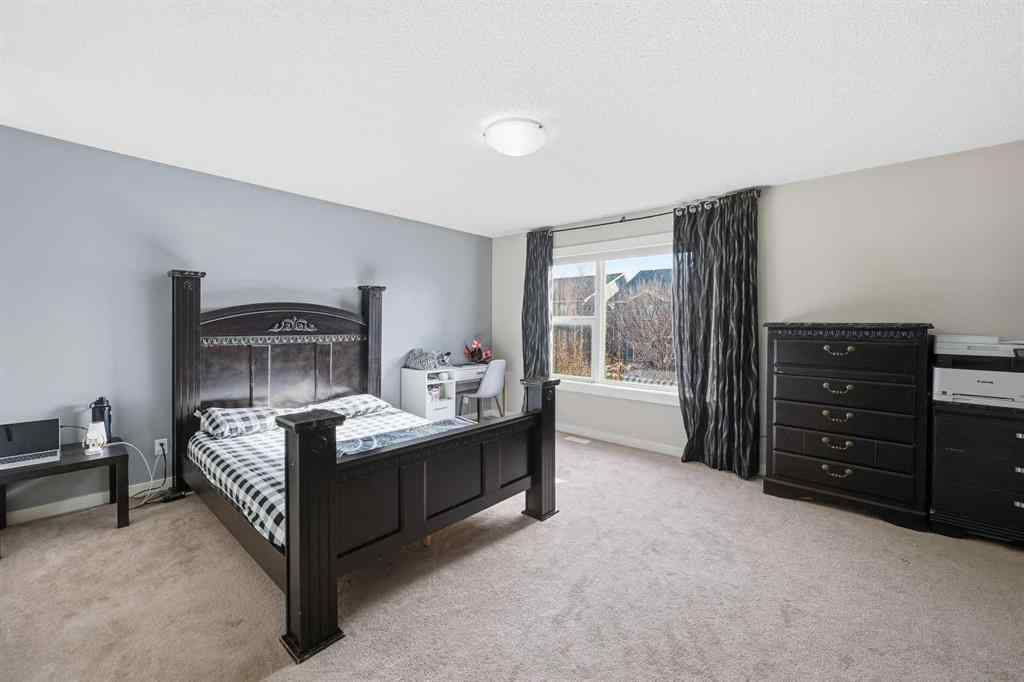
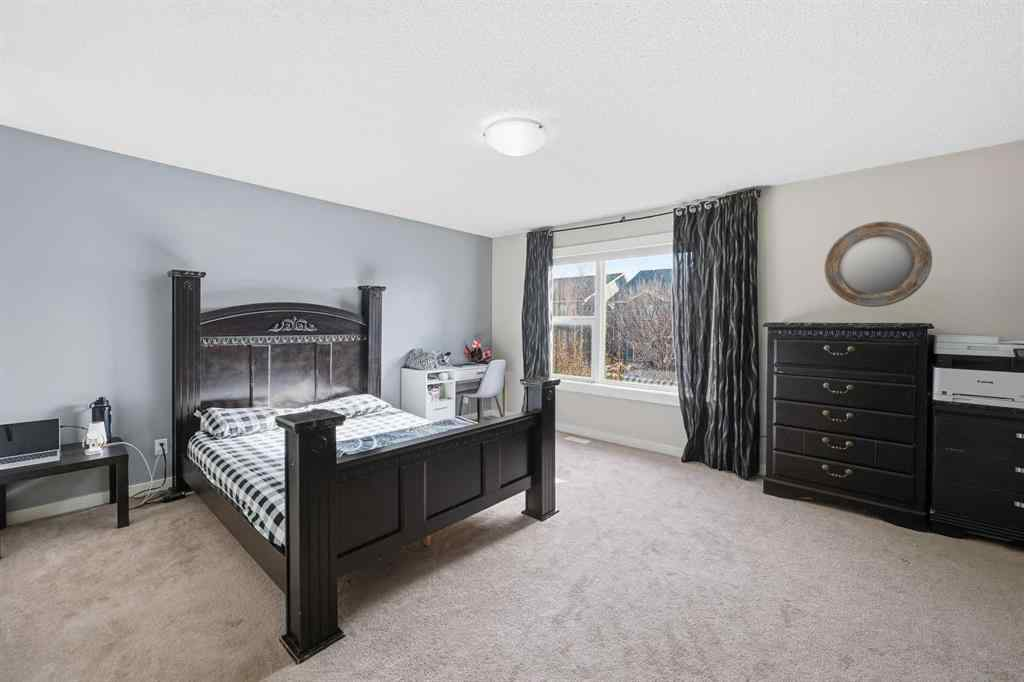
+ home mirror (875, 264)
